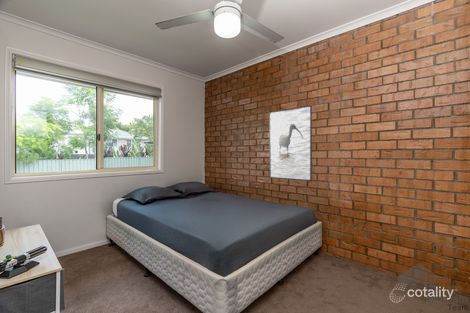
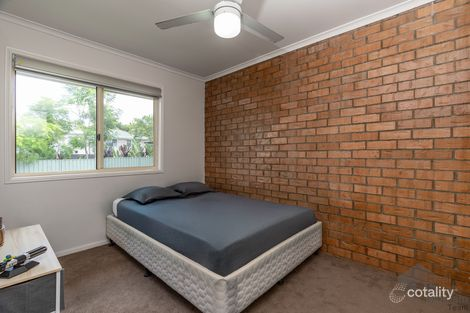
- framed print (289, 144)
